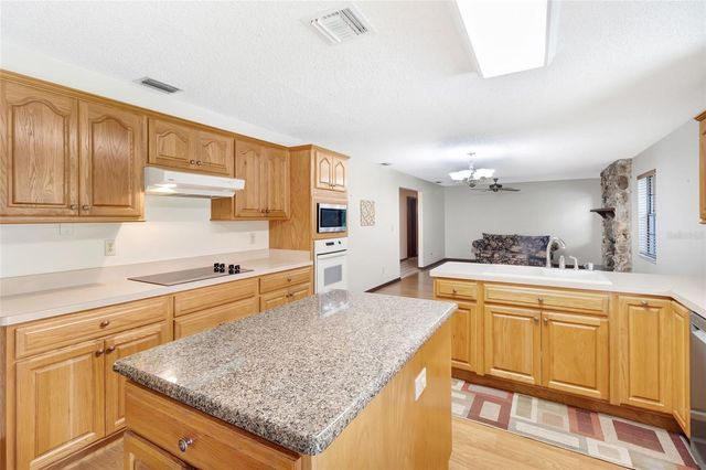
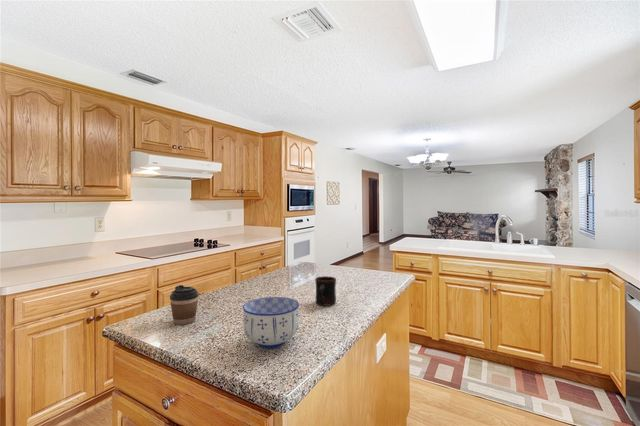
+ bowl (271, 323)
+ mug (324, 292)
+ coffee cup (184, 303)
